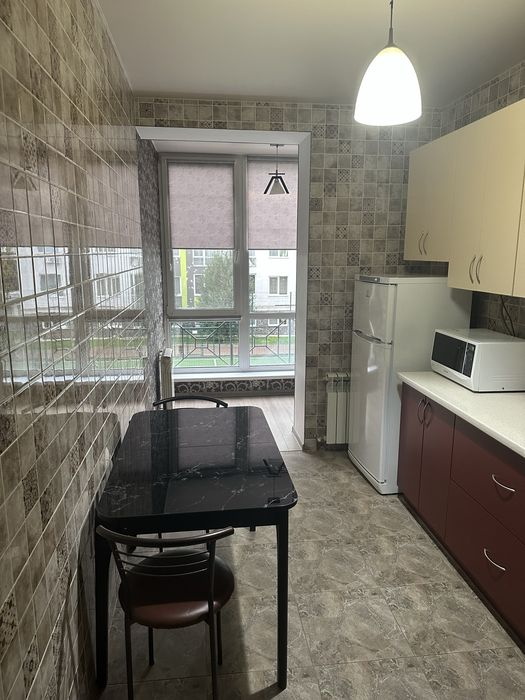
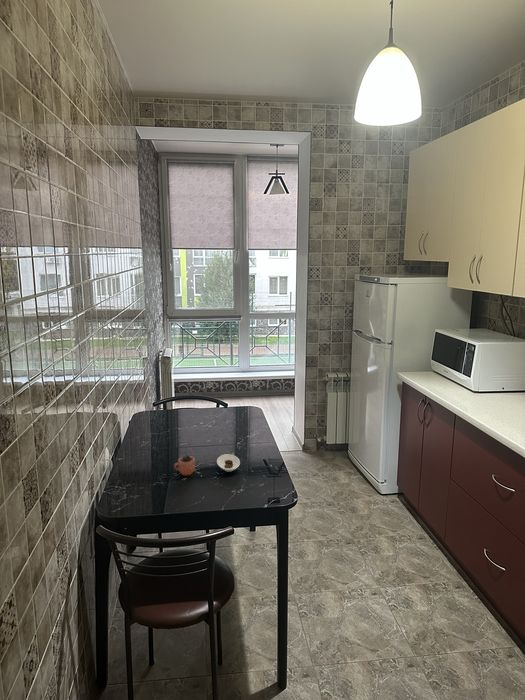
+ saucer (228, 464)
+ cocoa (184, 459)
